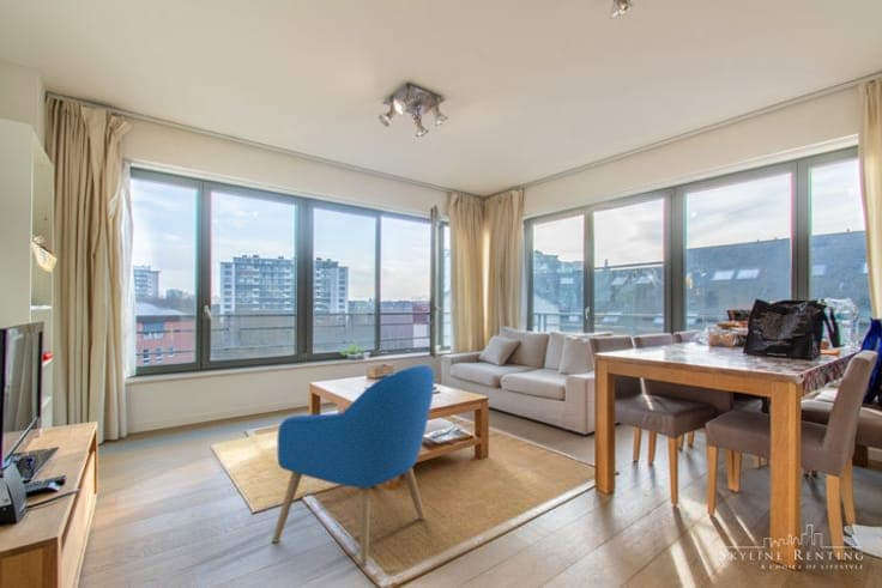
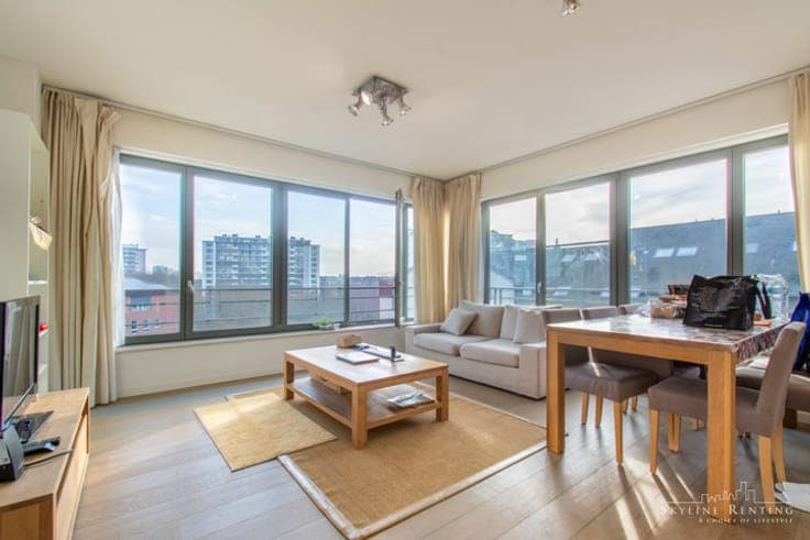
- armchair (367, 443)
